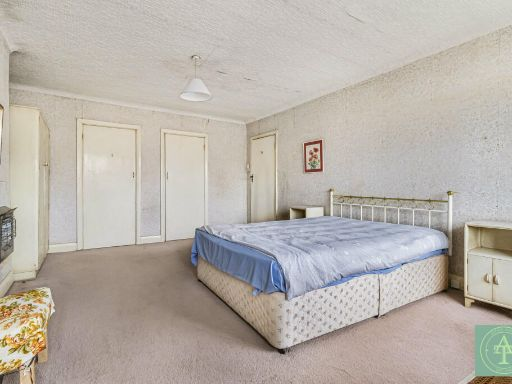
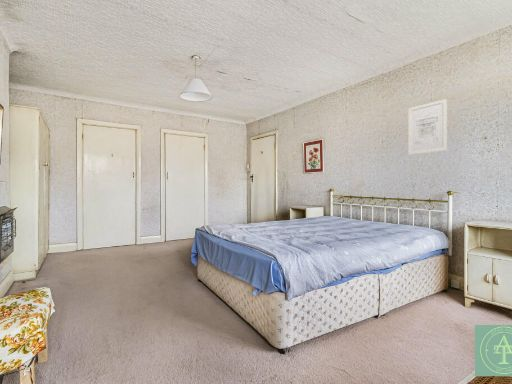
+ wall art (426, 128)
